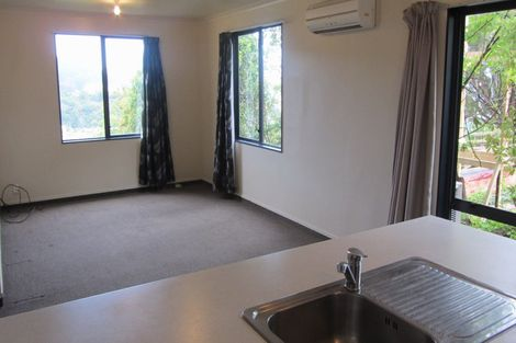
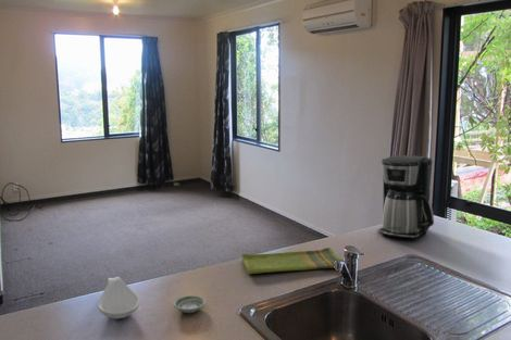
+ saucer (189, 305)
+ dish towel (291, 260)
+ coffee maker (413, 194)
+ spoon rest (115, 295)
